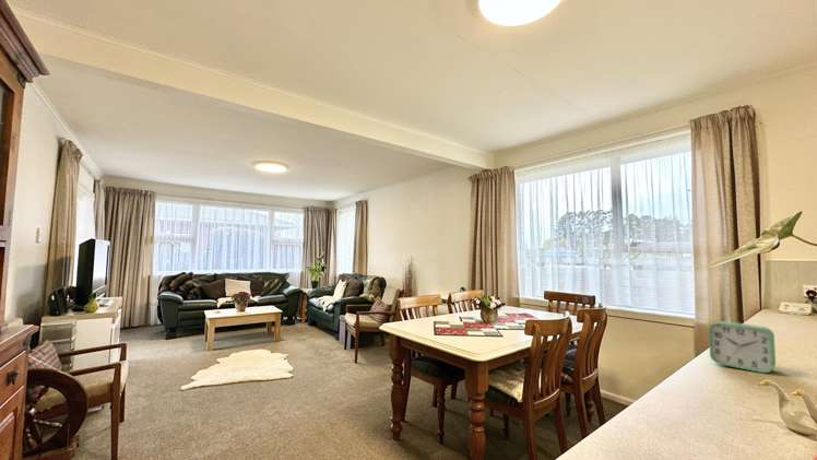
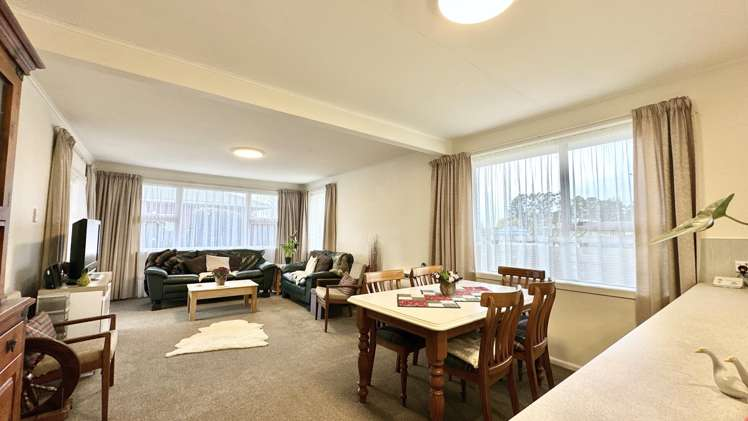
- alarm clock (741, 345)
